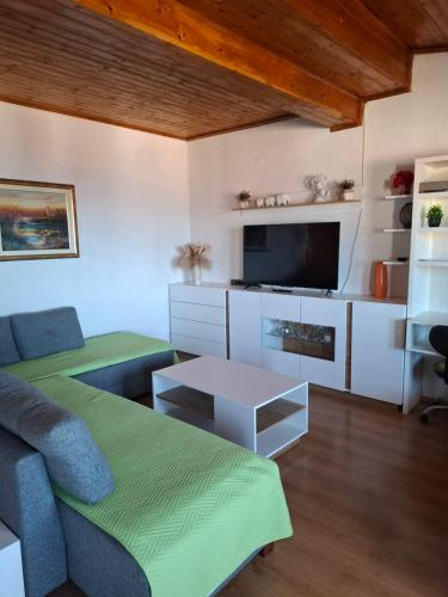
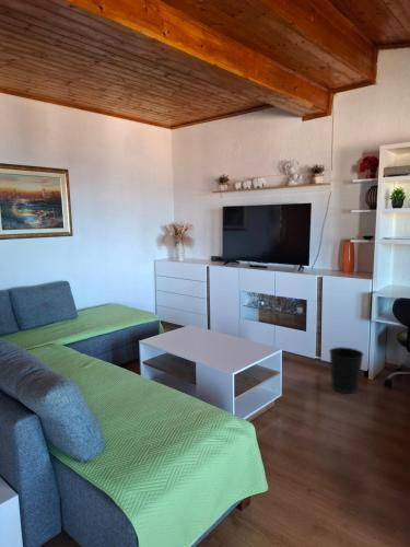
+ wastebasket (345, 370)
